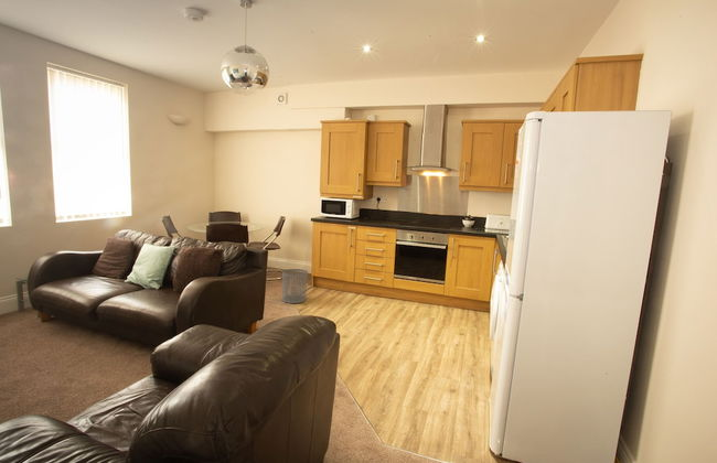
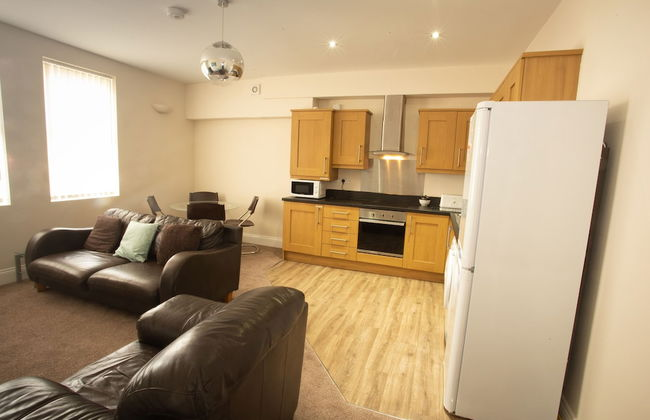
- waste bin (293, 286)
